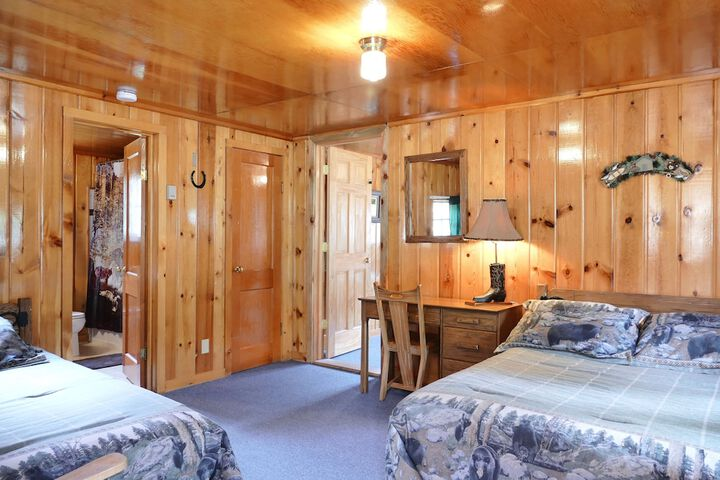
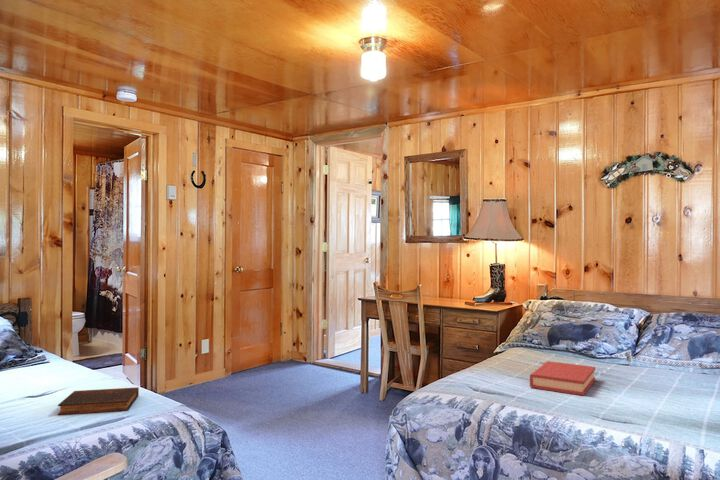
+ book (100, 400)
+ hardback book (563, 376)
